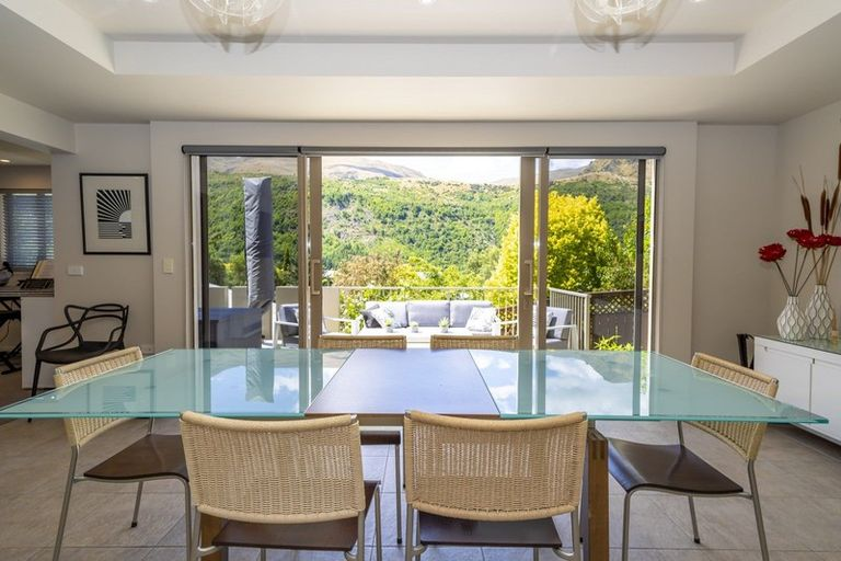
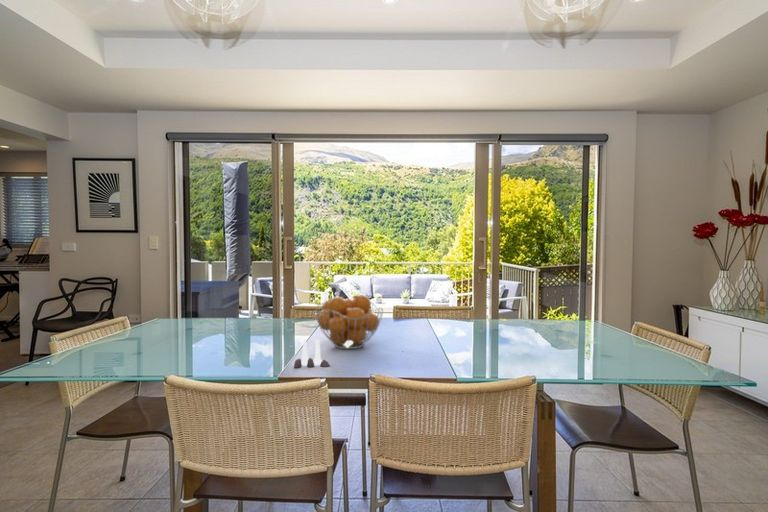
+ salt and pepper shaker set (315, 352)
+ fruit basket (349, 320)
